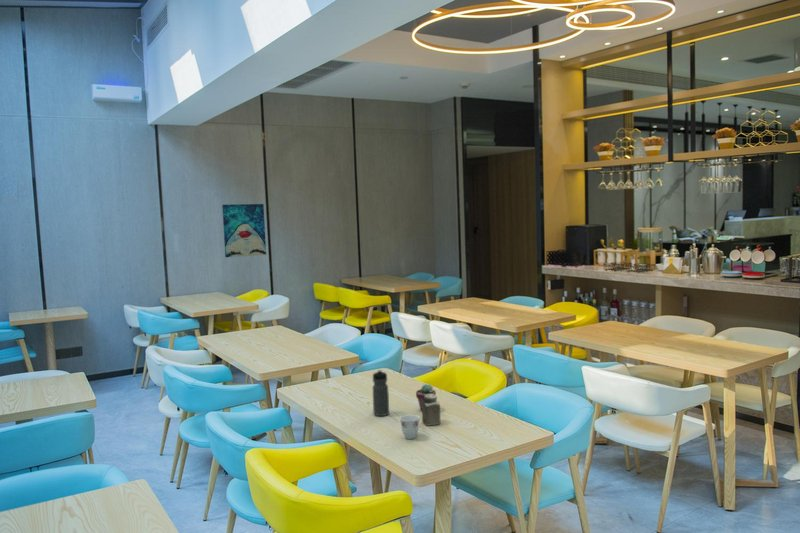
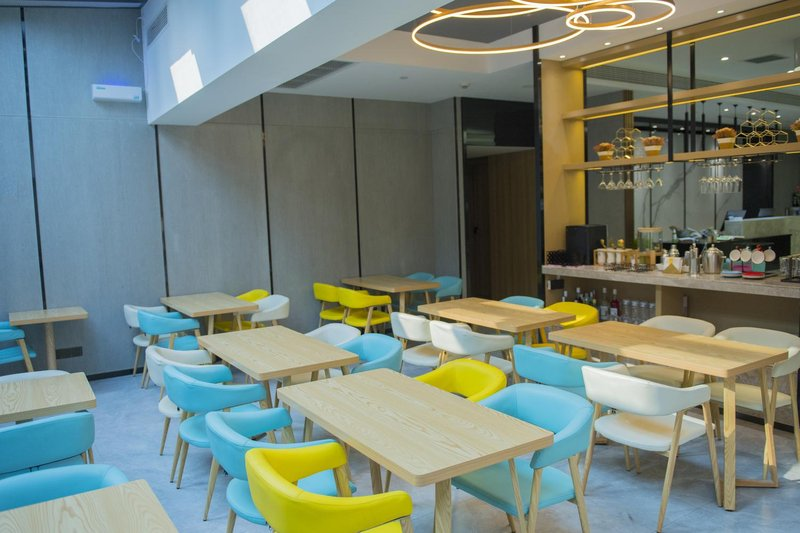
- teacup (410, 426)
- potted succulent (424, 395)
- salt shaker (430, 409)
- water bottle (380, 392)
- wall art (244, 230)
